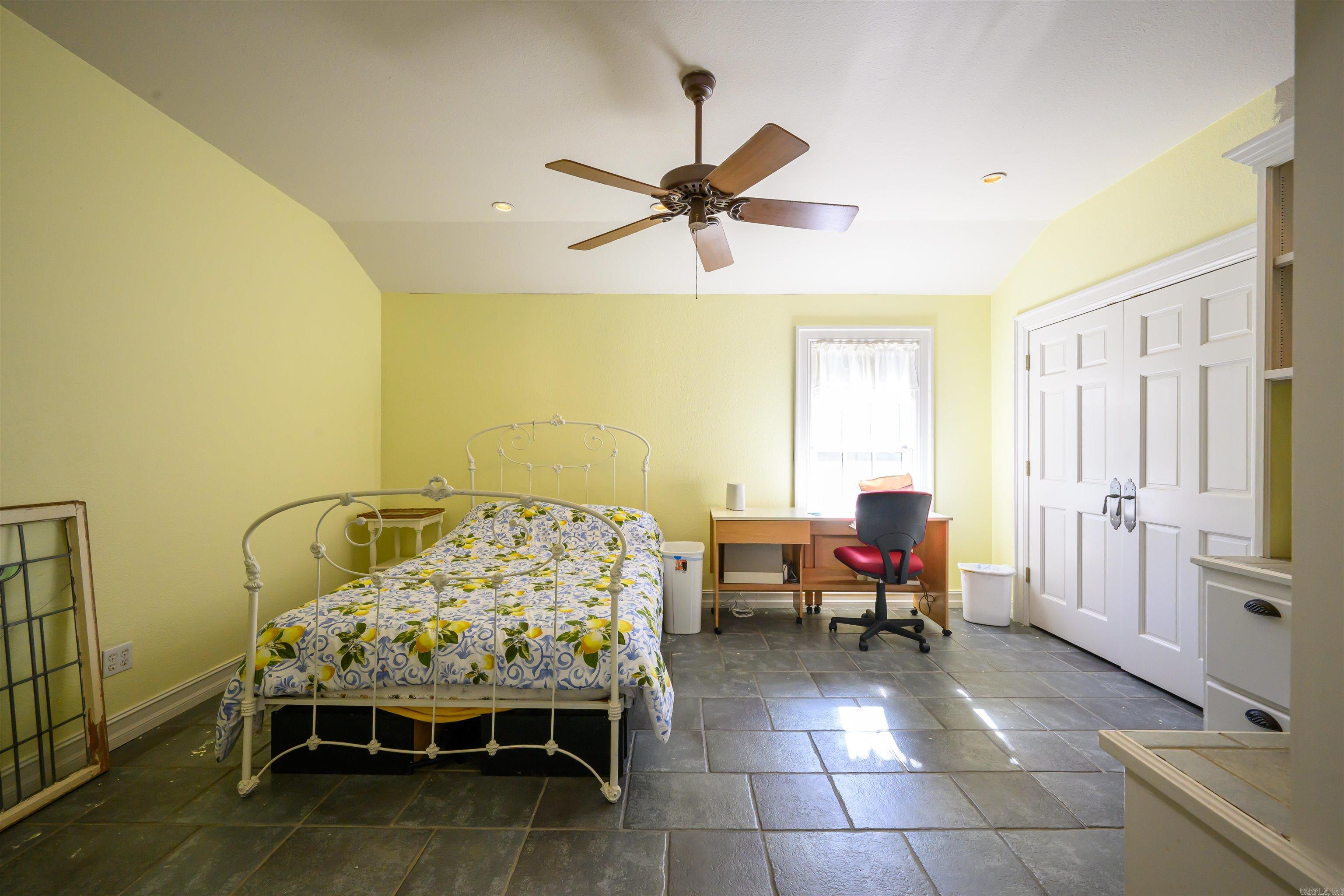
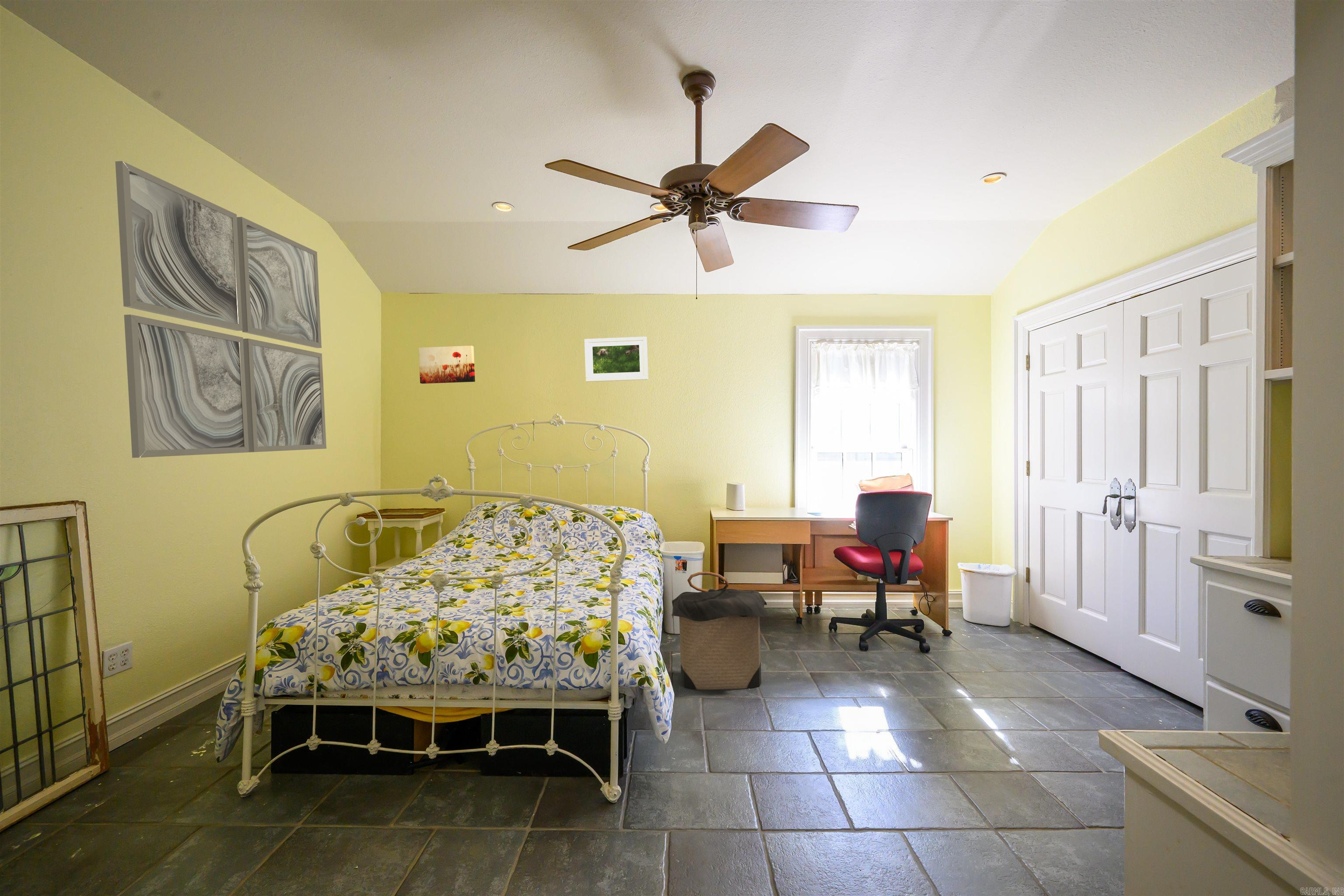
+ laundry hamper (721, 624)
+ wall art (243, 332)
+ wall art (447, 364)
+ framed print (616, 359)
